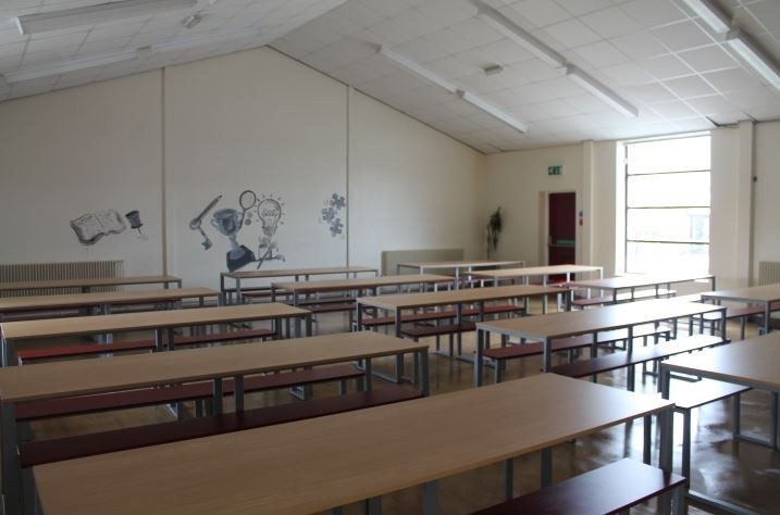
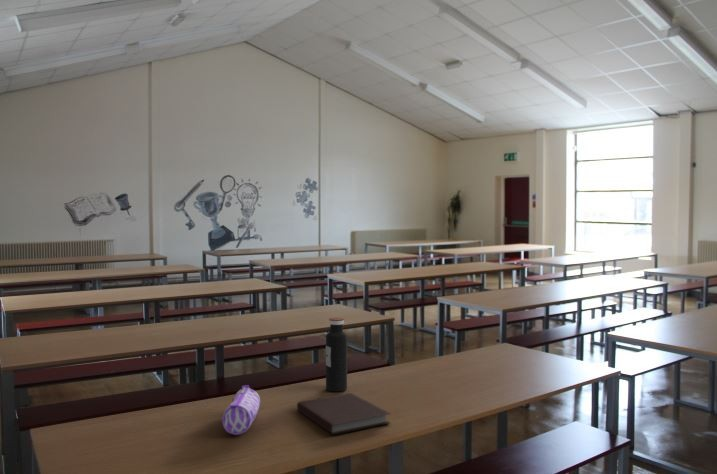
+ pencil case (242, 408)
+ water bottle (336, 353)
+ notebook (342, 412)
